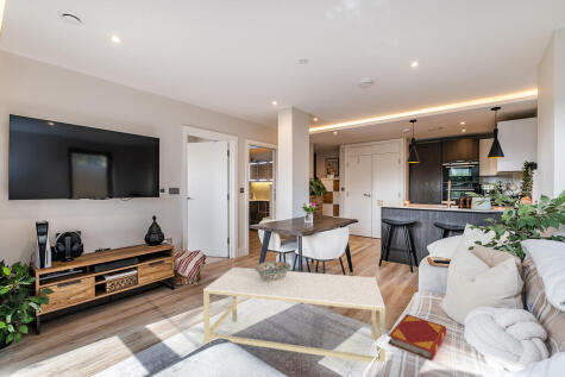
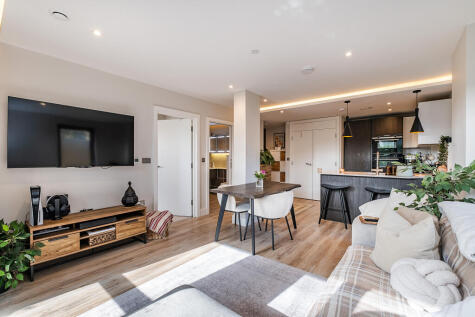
- hardback book (418, 334)
- decorative bowl (272, 272)
- coffee table (294, 301)
